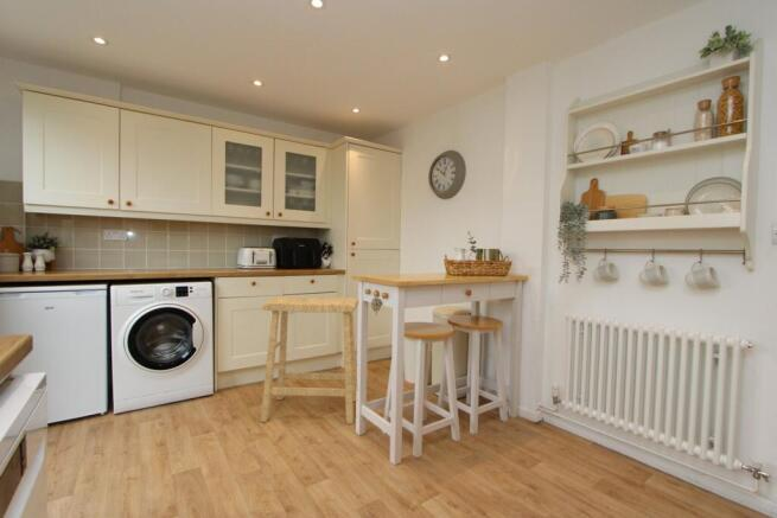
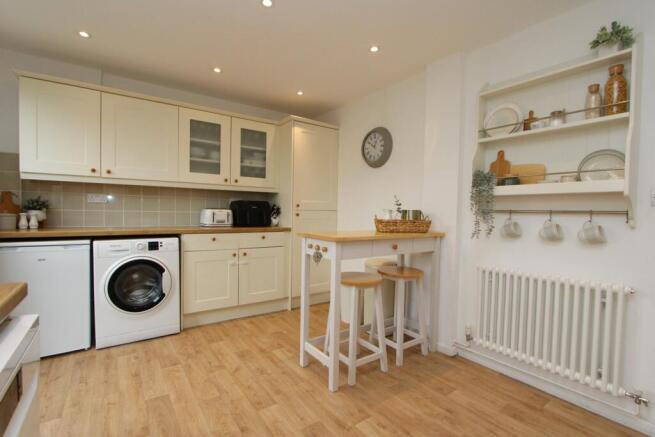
- stool (307, 372)
